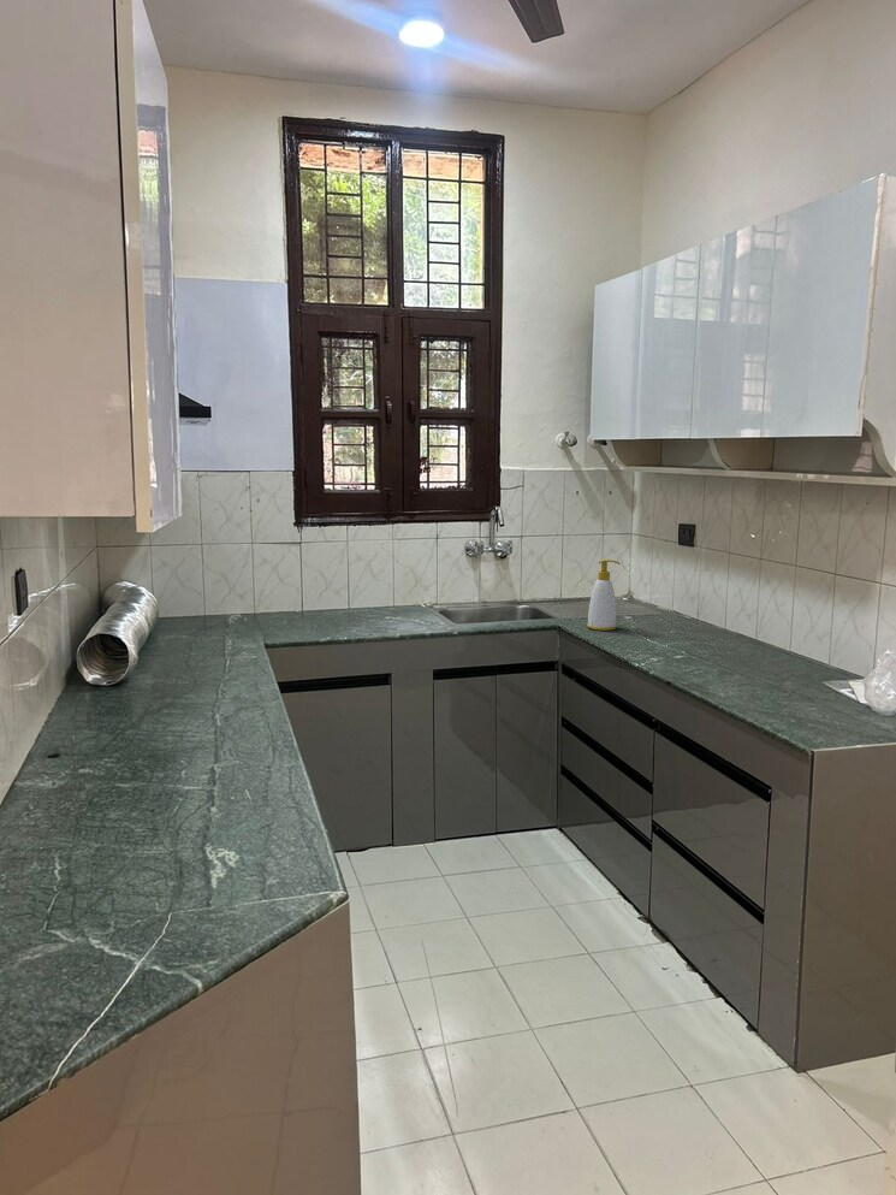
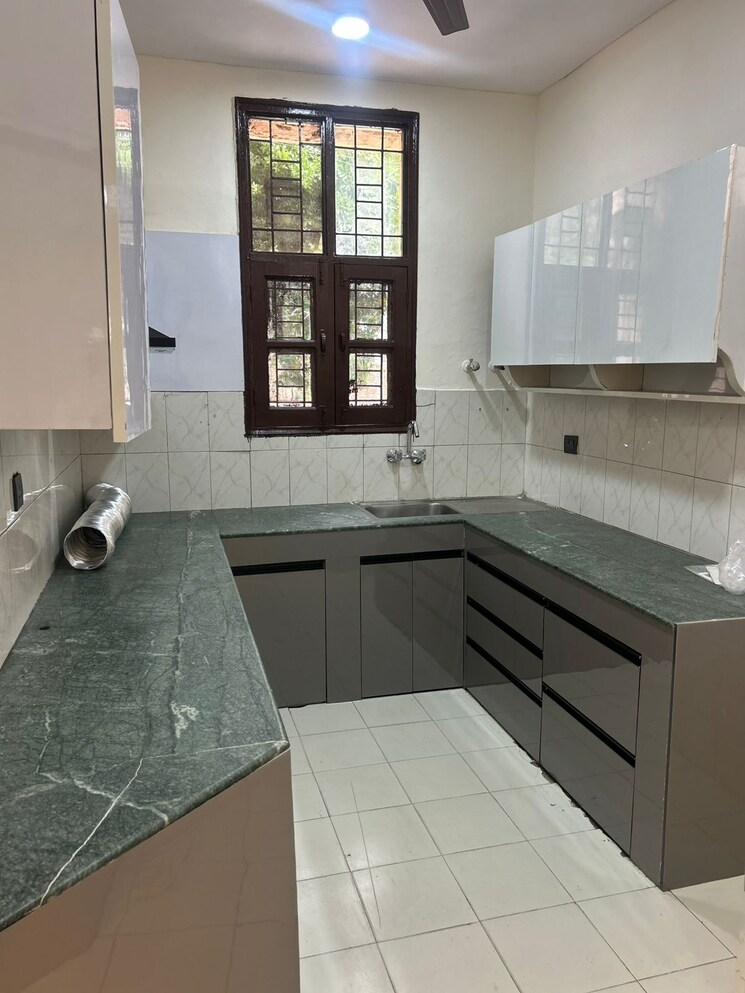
- soap bottle (603, 593)
